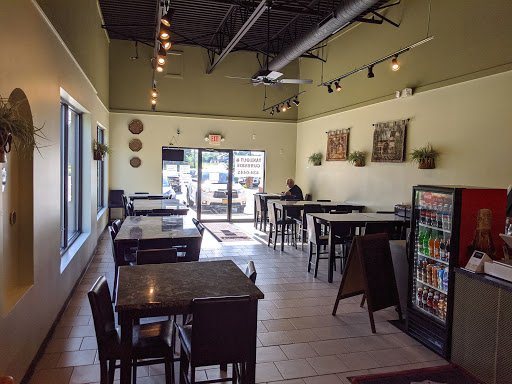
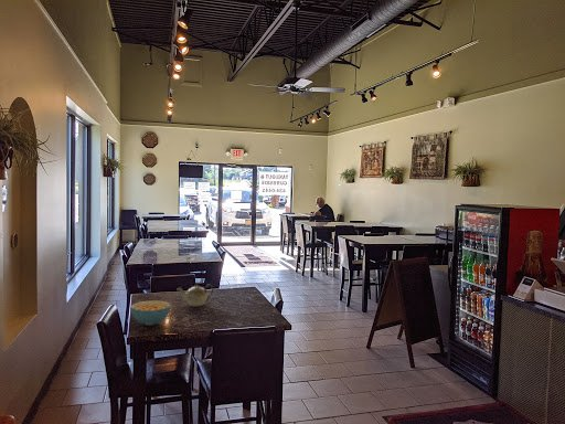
+ teapot (194, 294)
+ cereal bowl (150, 314)
